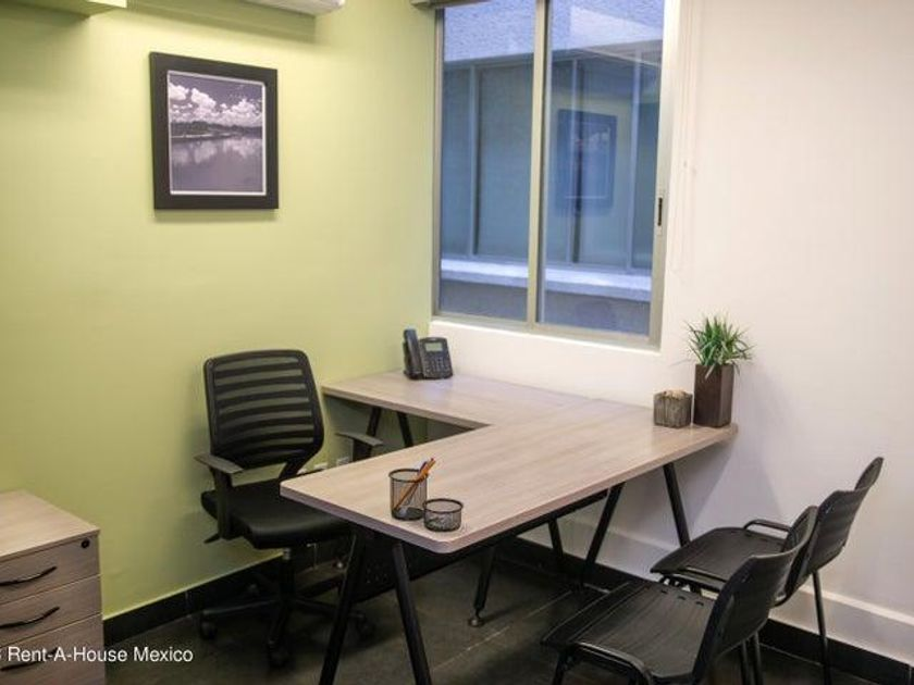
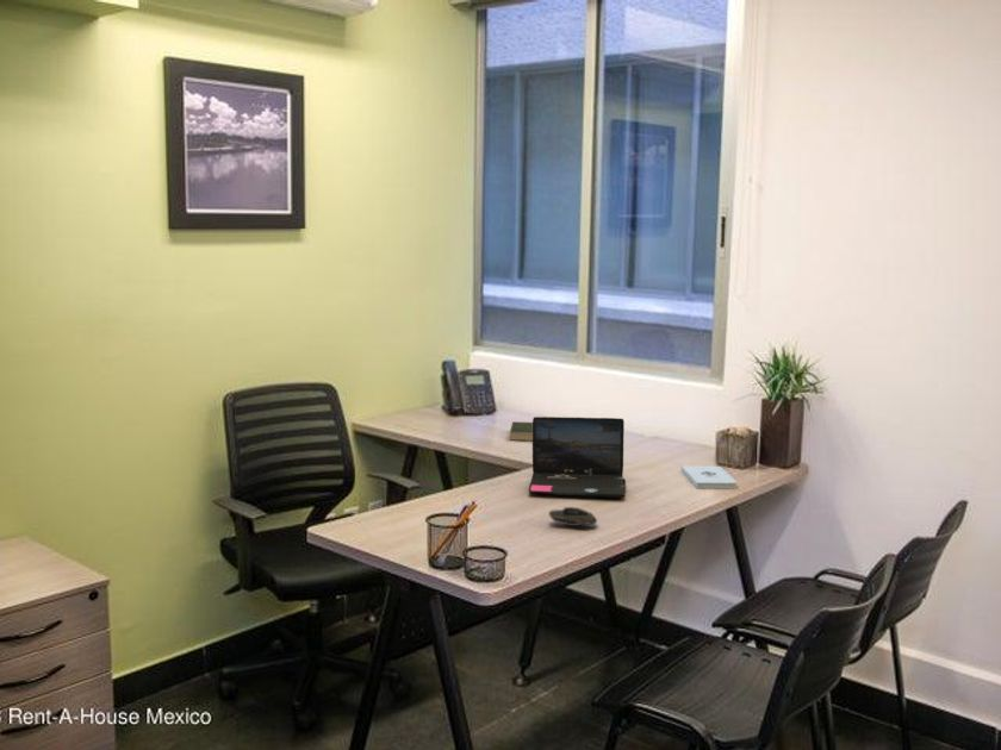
+ computer mouse (572, 515)
+ book (531, 431)
+ notepad (708, 476)
+ laptop (577, 456)
